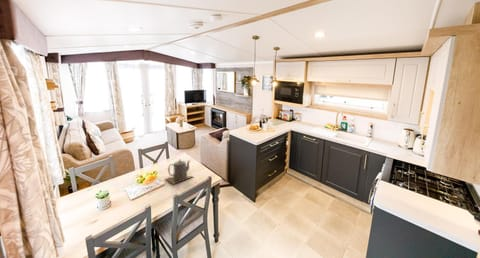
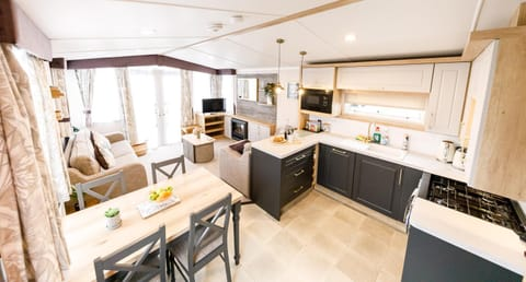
- teapot (179, 168)
